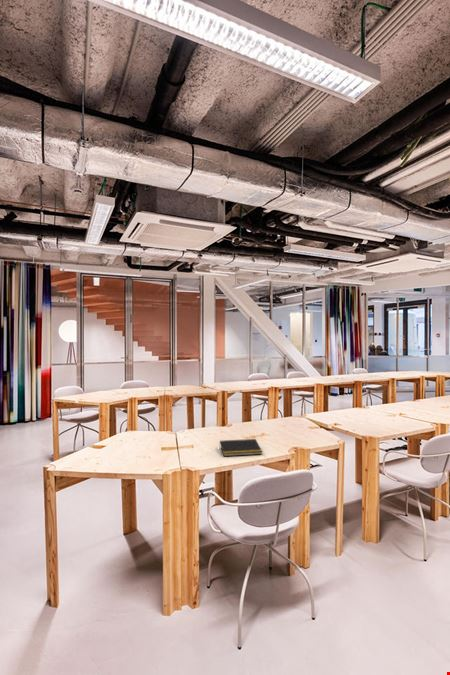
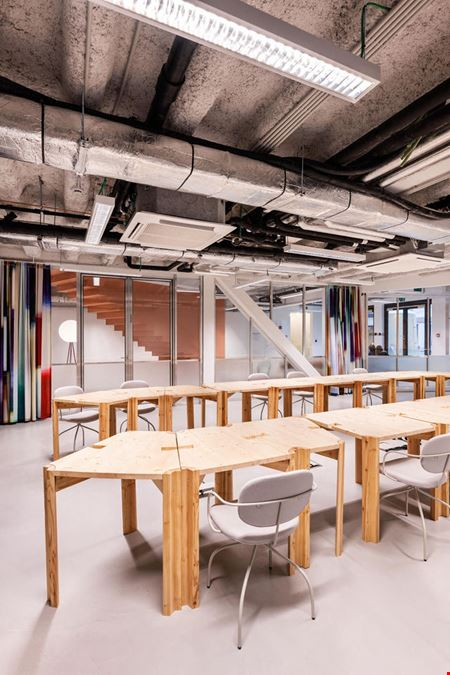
- notepad (240, 447)
